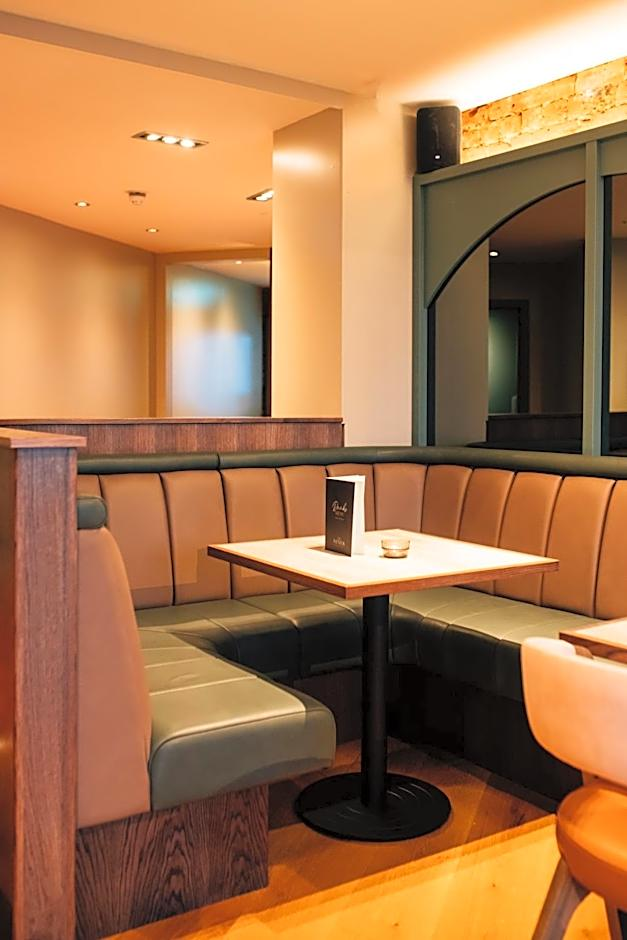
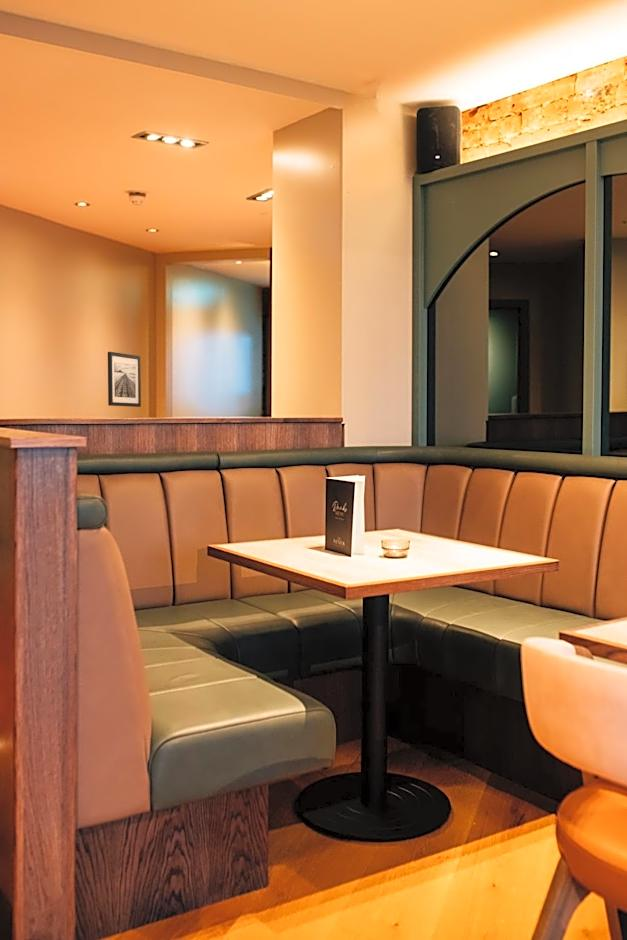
+ wall art (124, 380)
